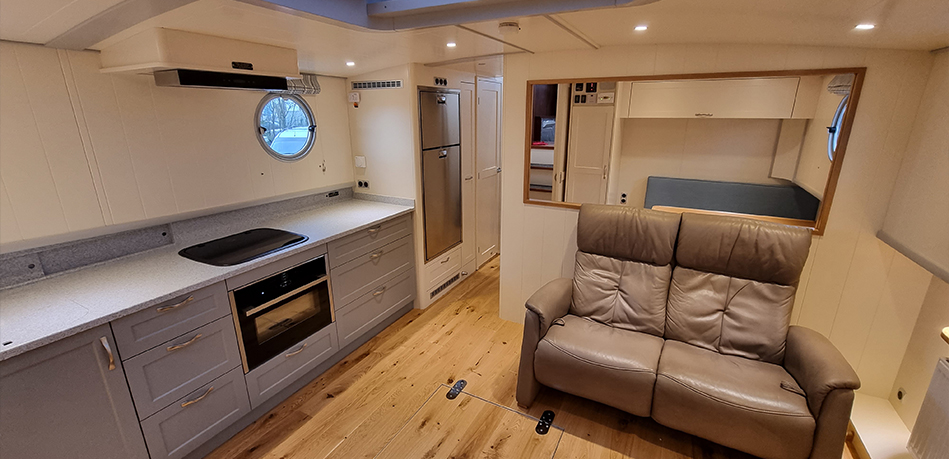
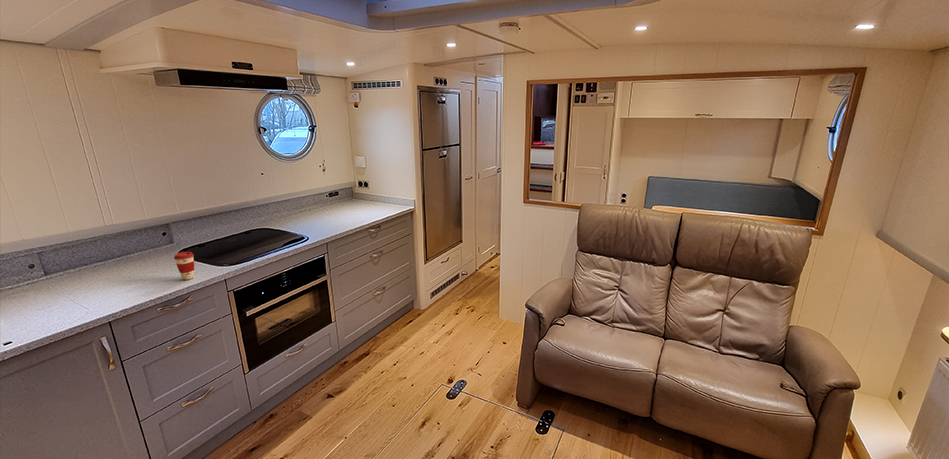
+ coffee cup (185, 265)
